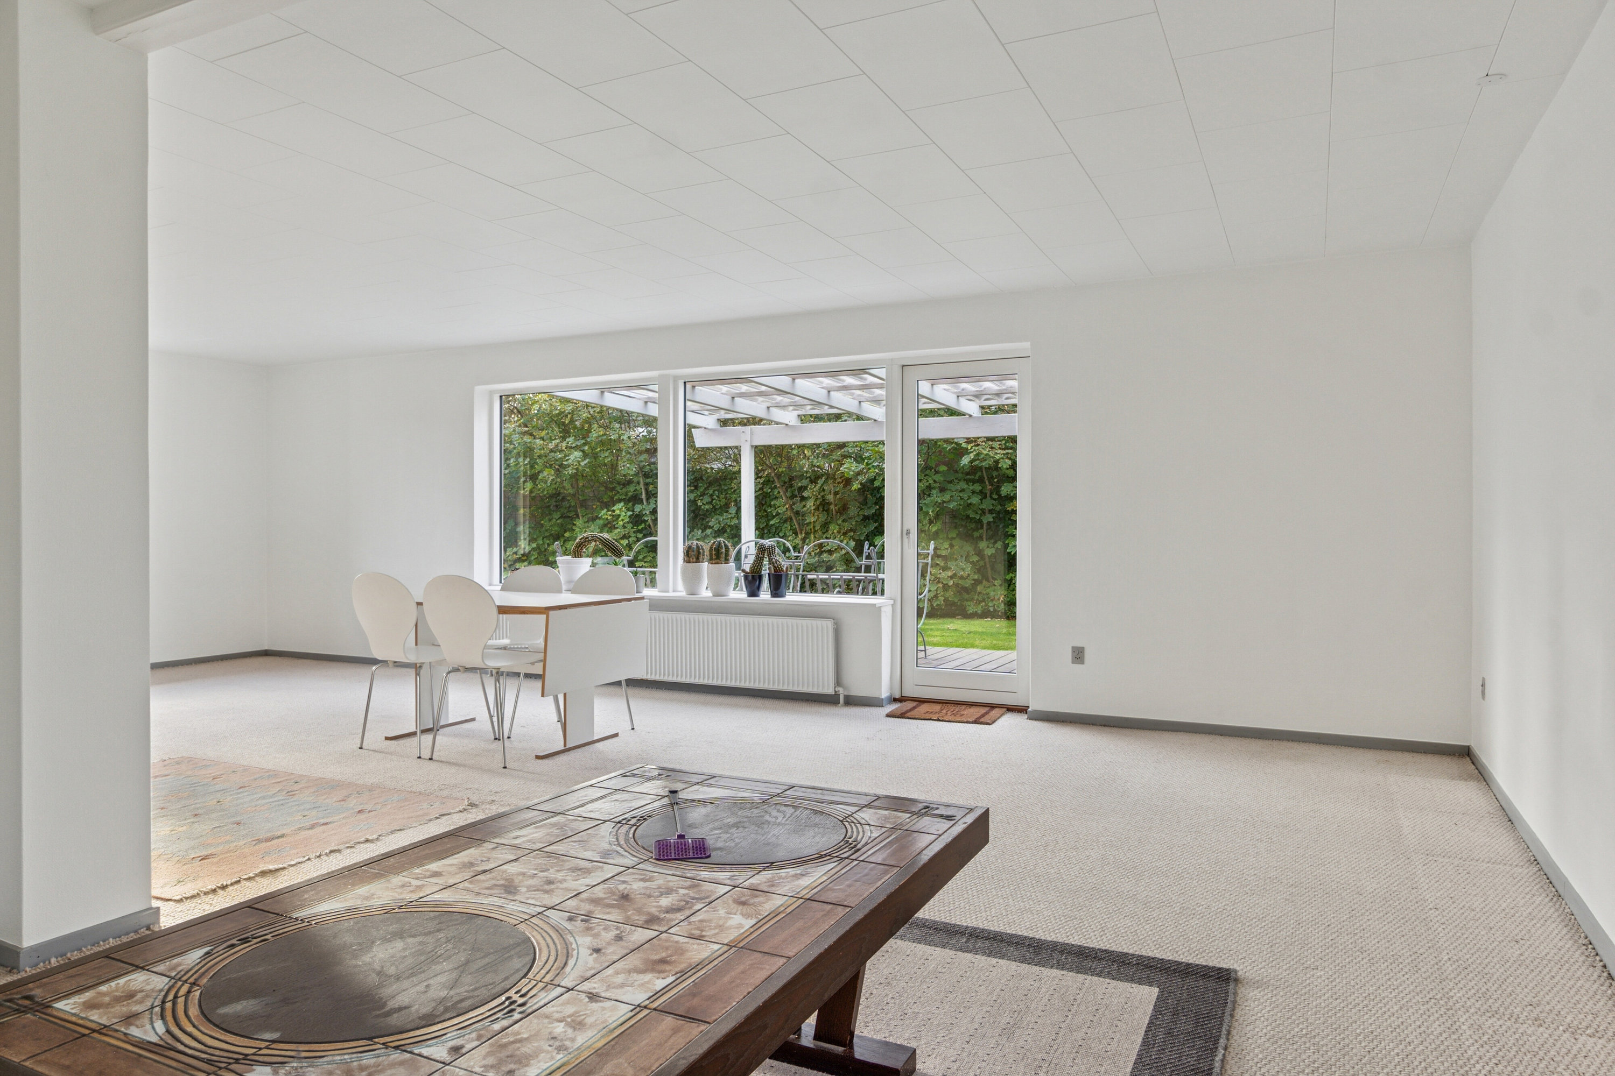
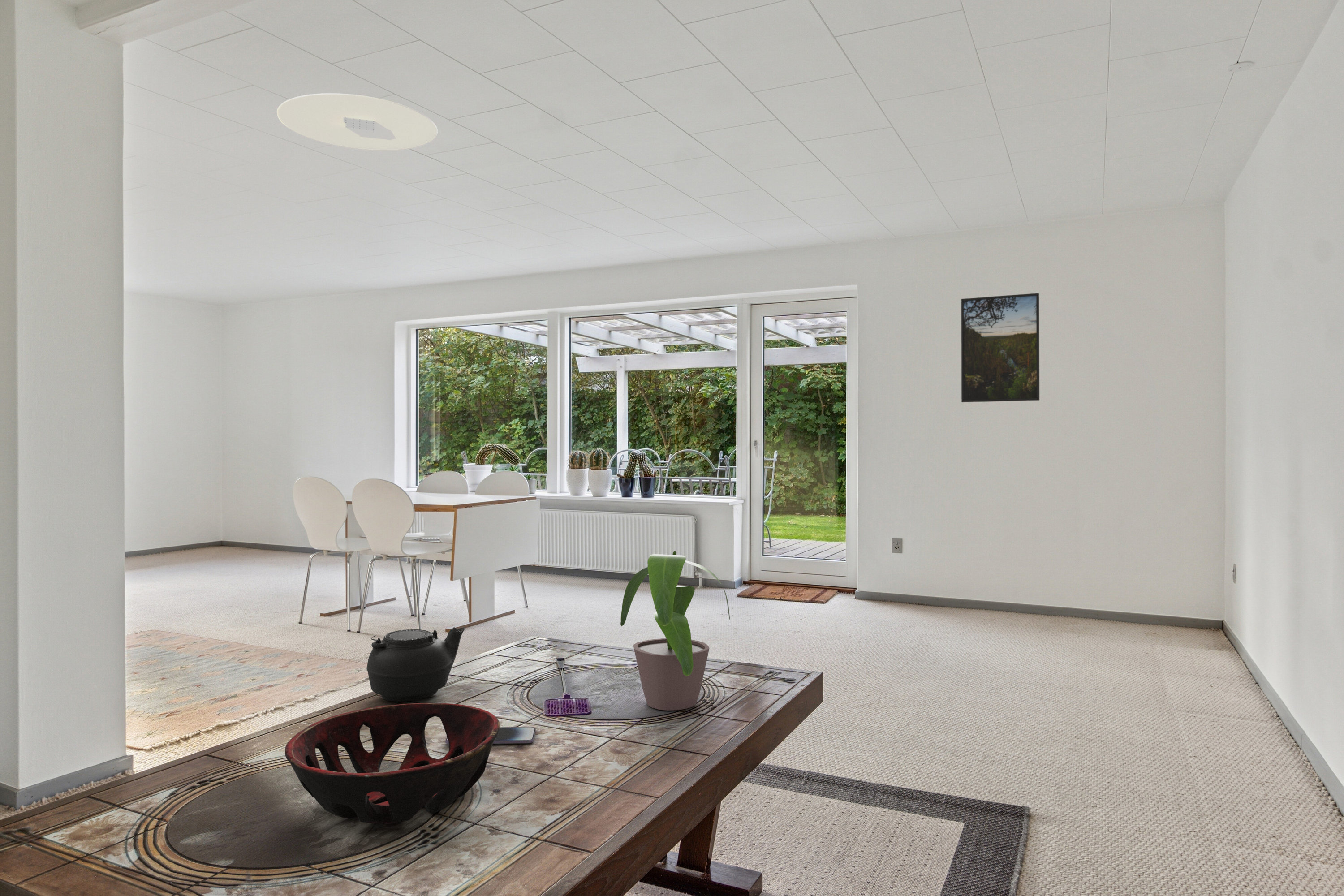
+ potted plant (672, 626)
+ ceiling light (359, 117)
+ decorative bowl (400, 767)
+ teapot (418, 663)
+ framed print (999, 349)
+ smartphone (495, 738)
